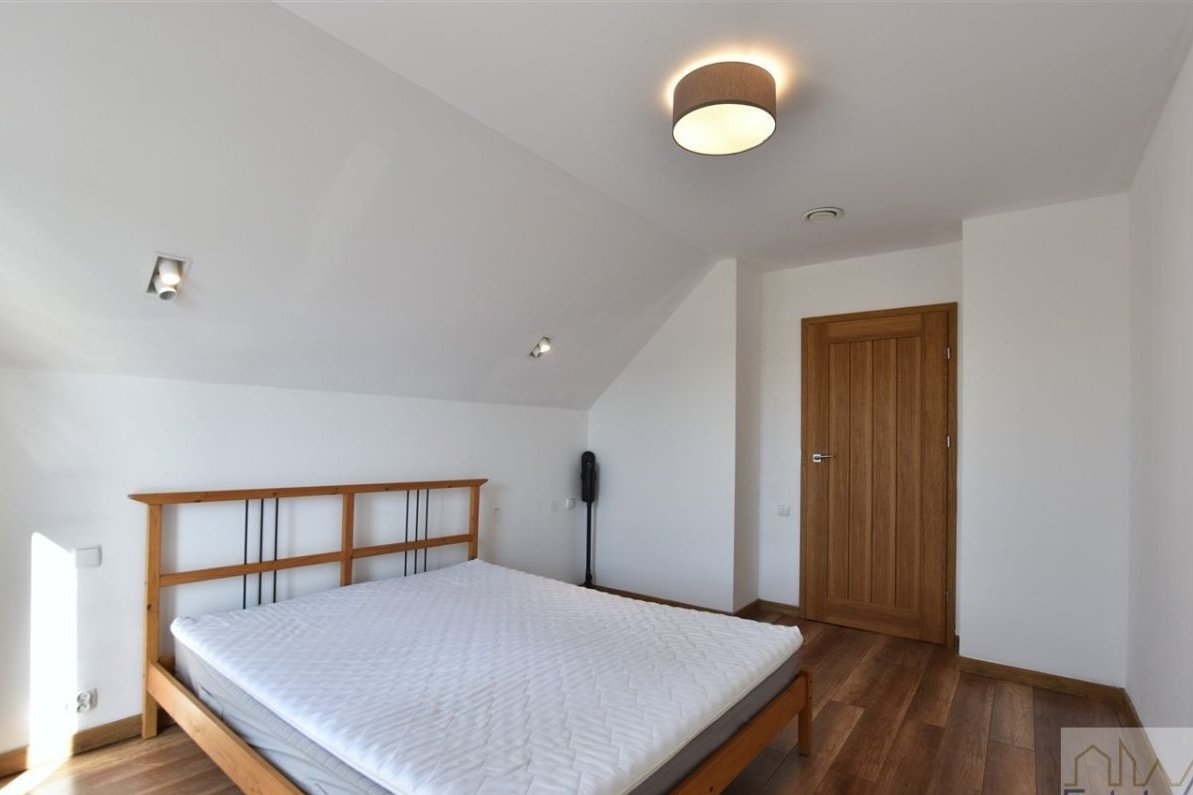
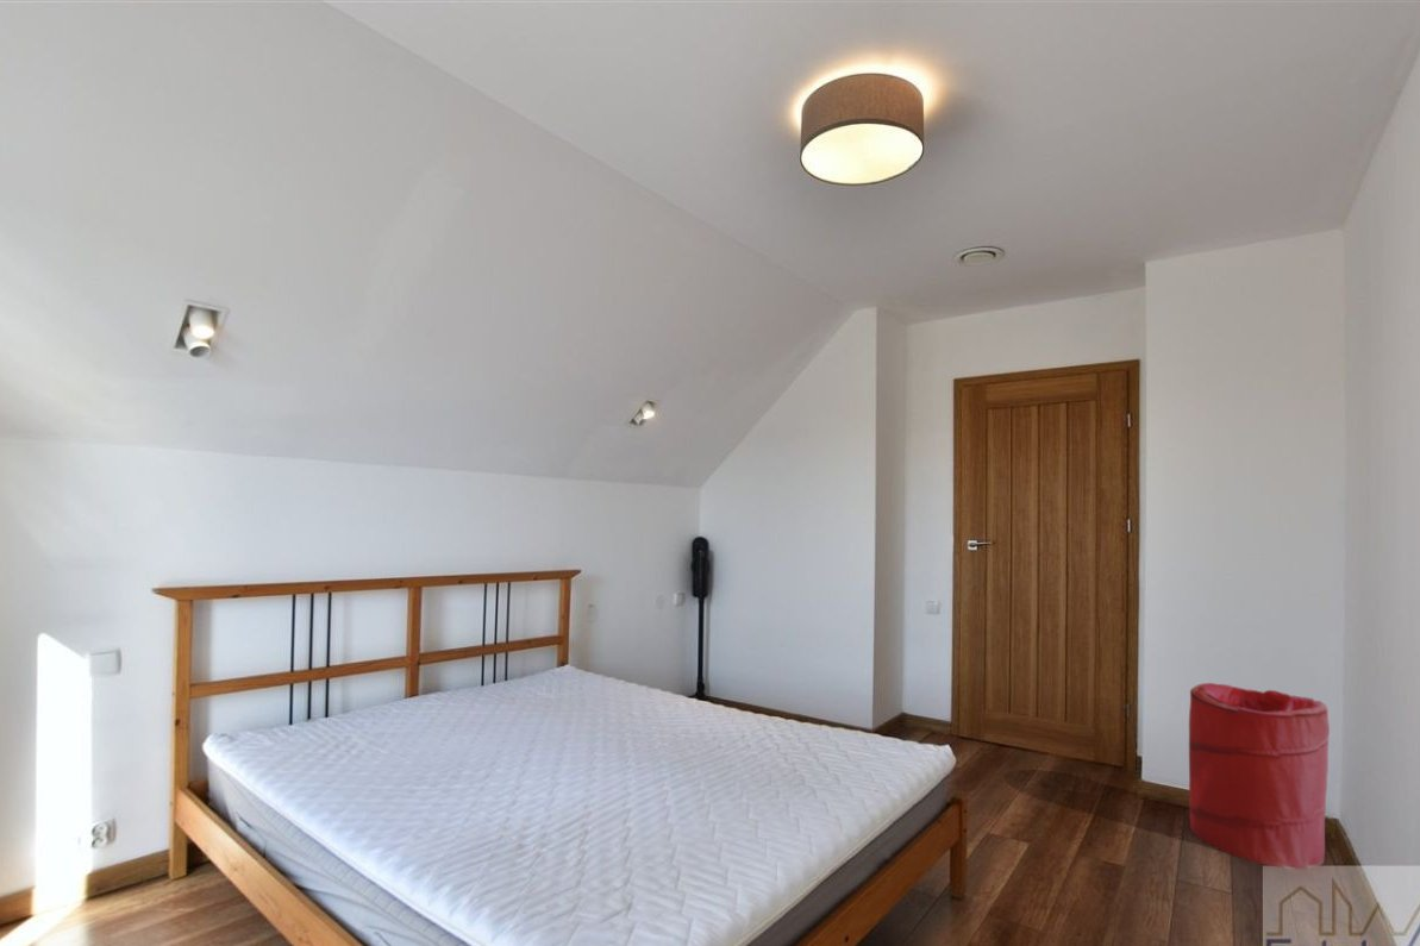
+ laundry hamper (1255, 766)
